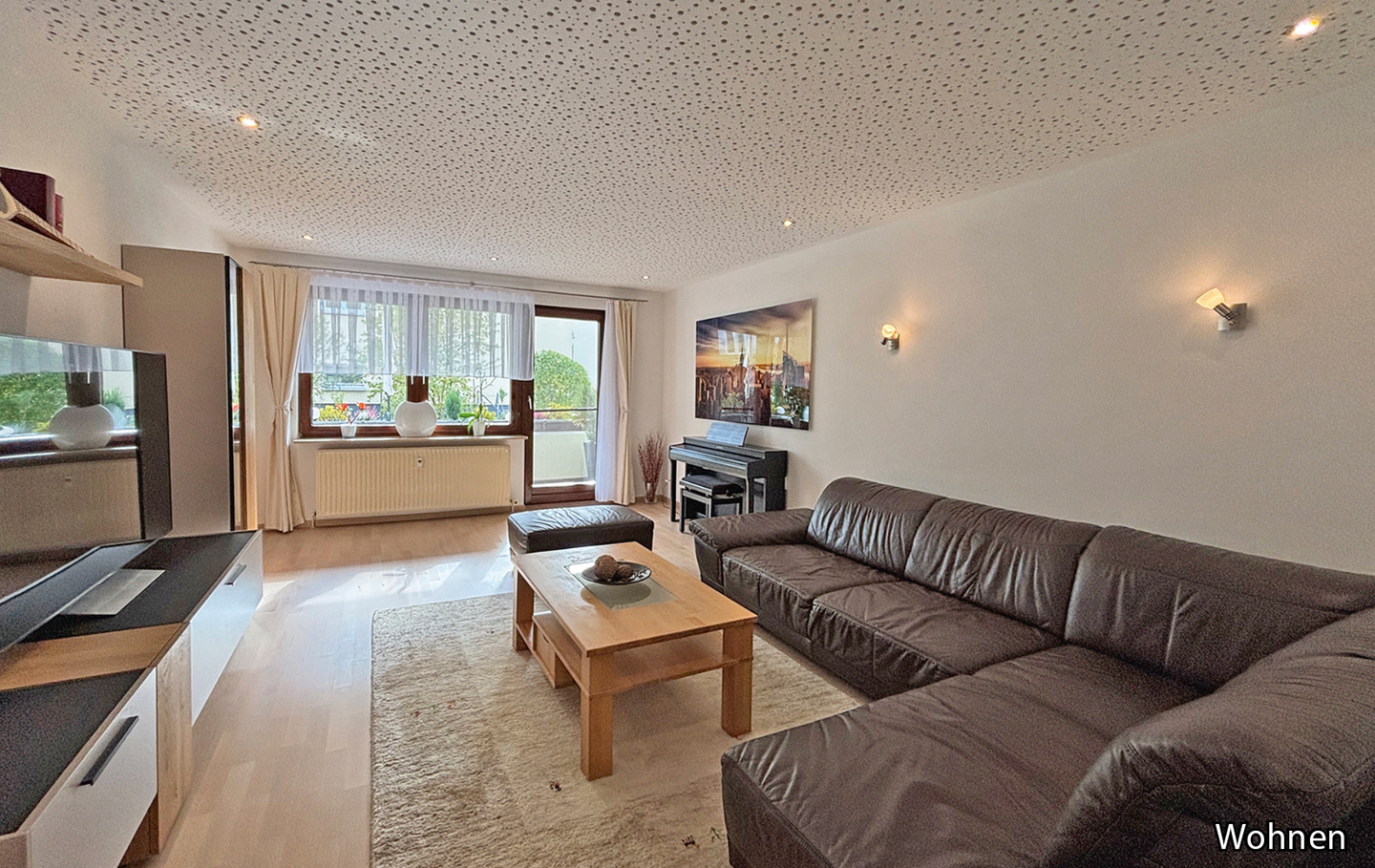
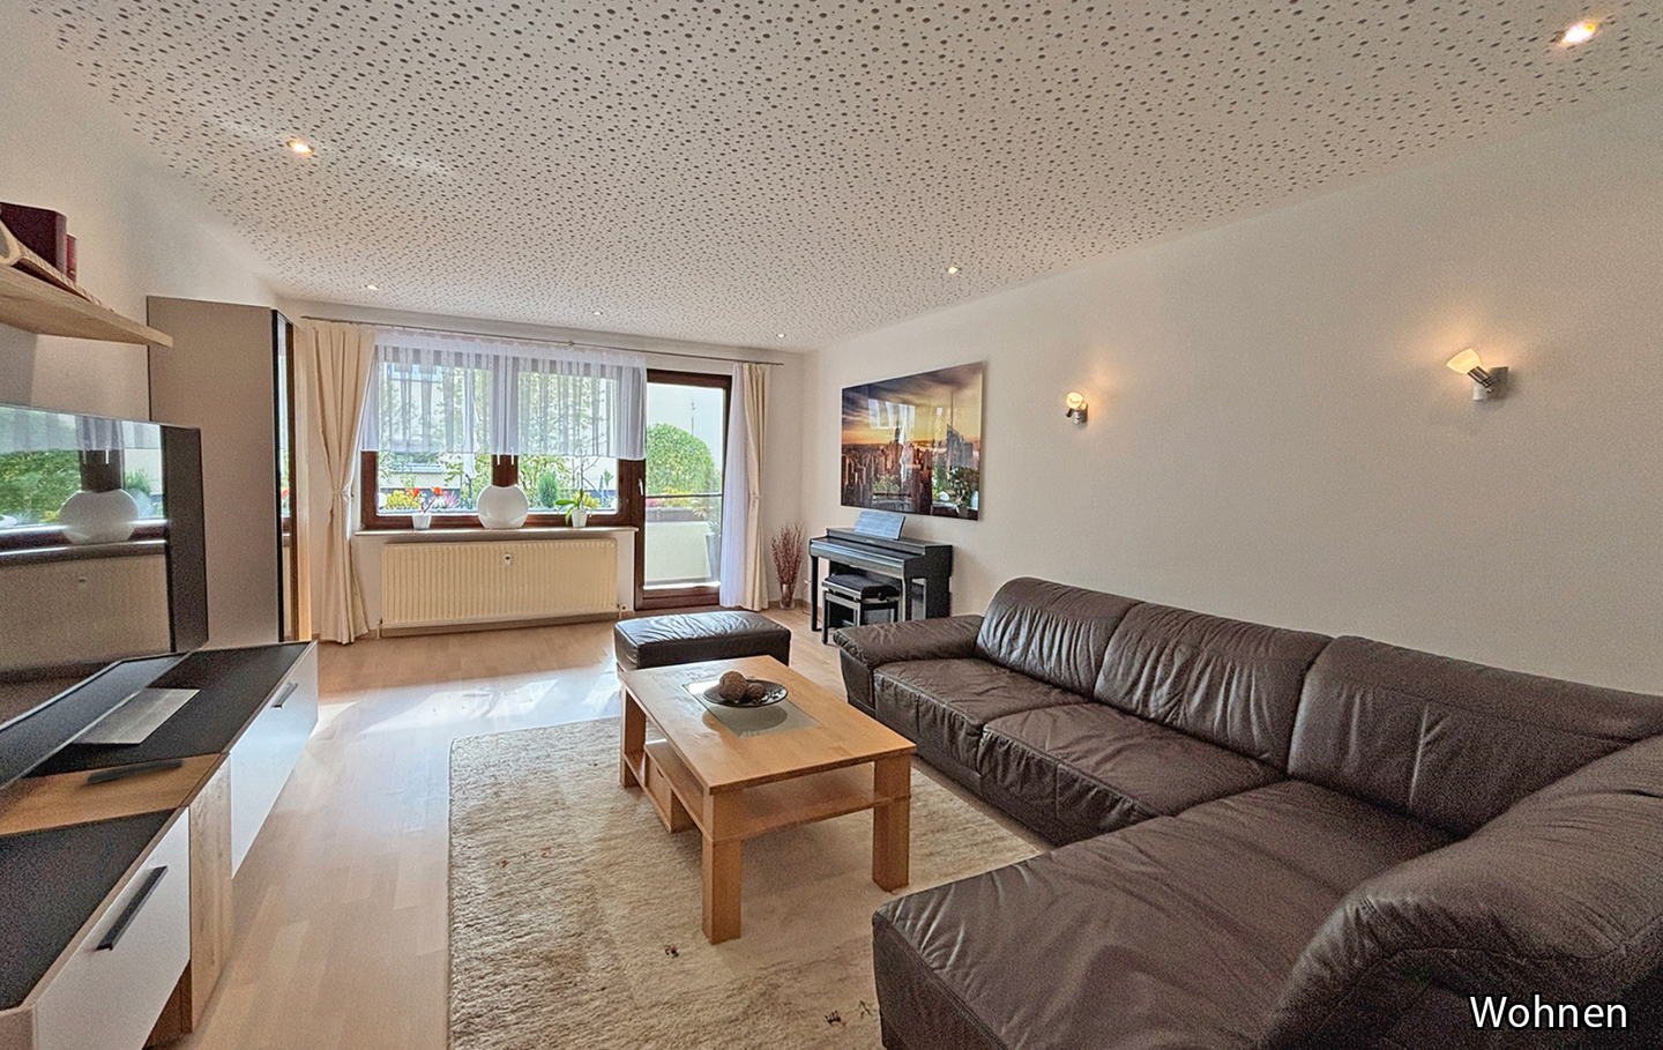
+ remote control (139, 768)
